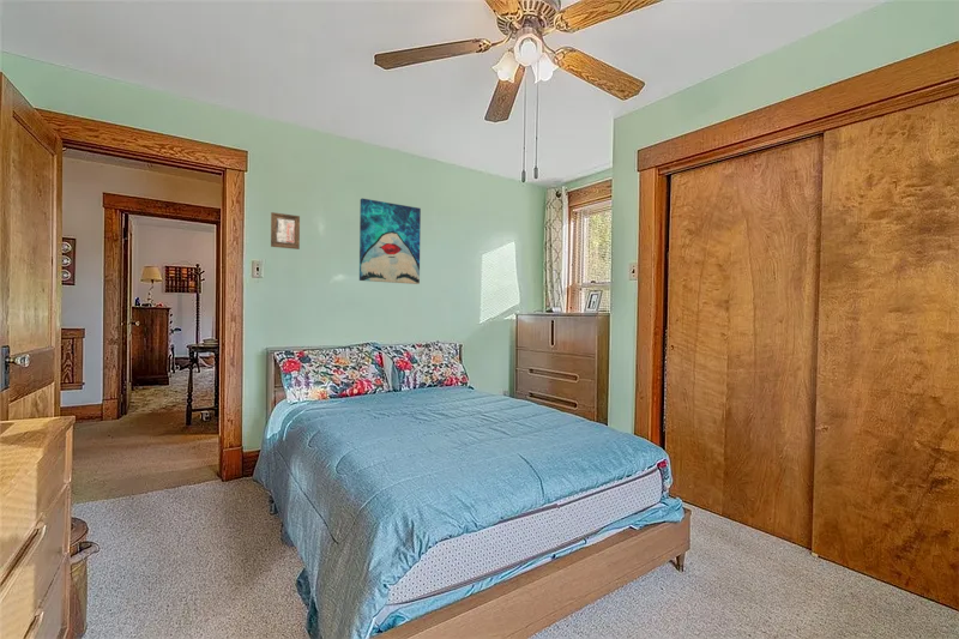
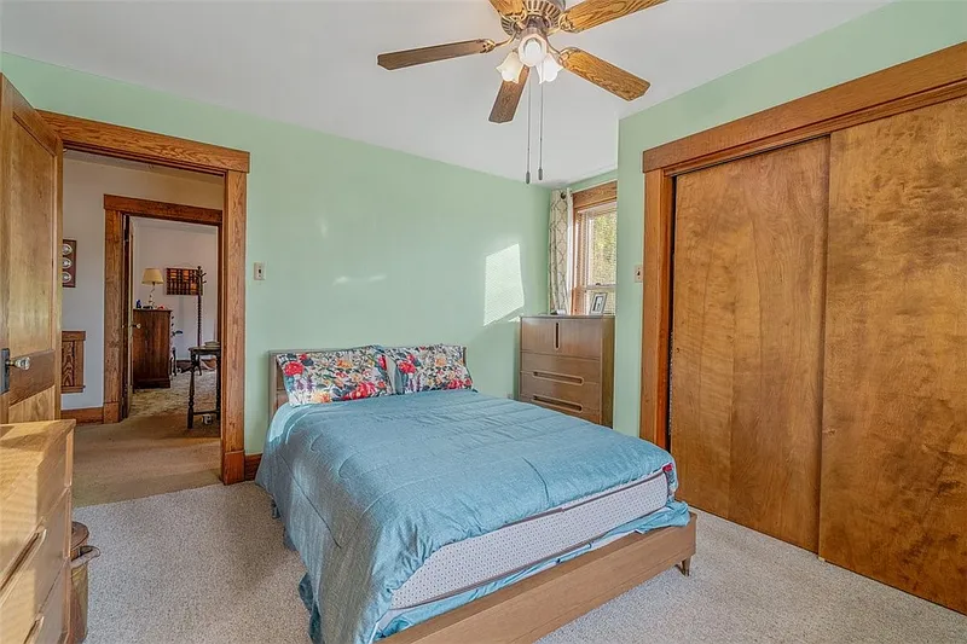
- picture frame (285, 230)
- wall art (391, 242)
